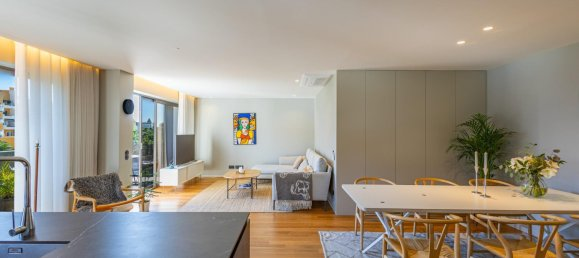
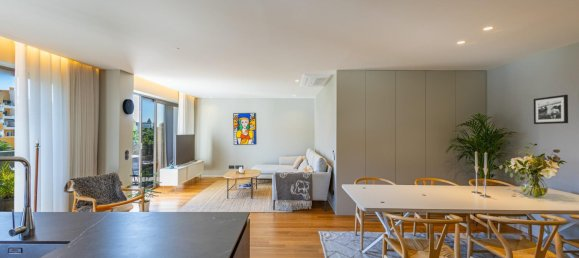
+ picture frame (549, 110)
